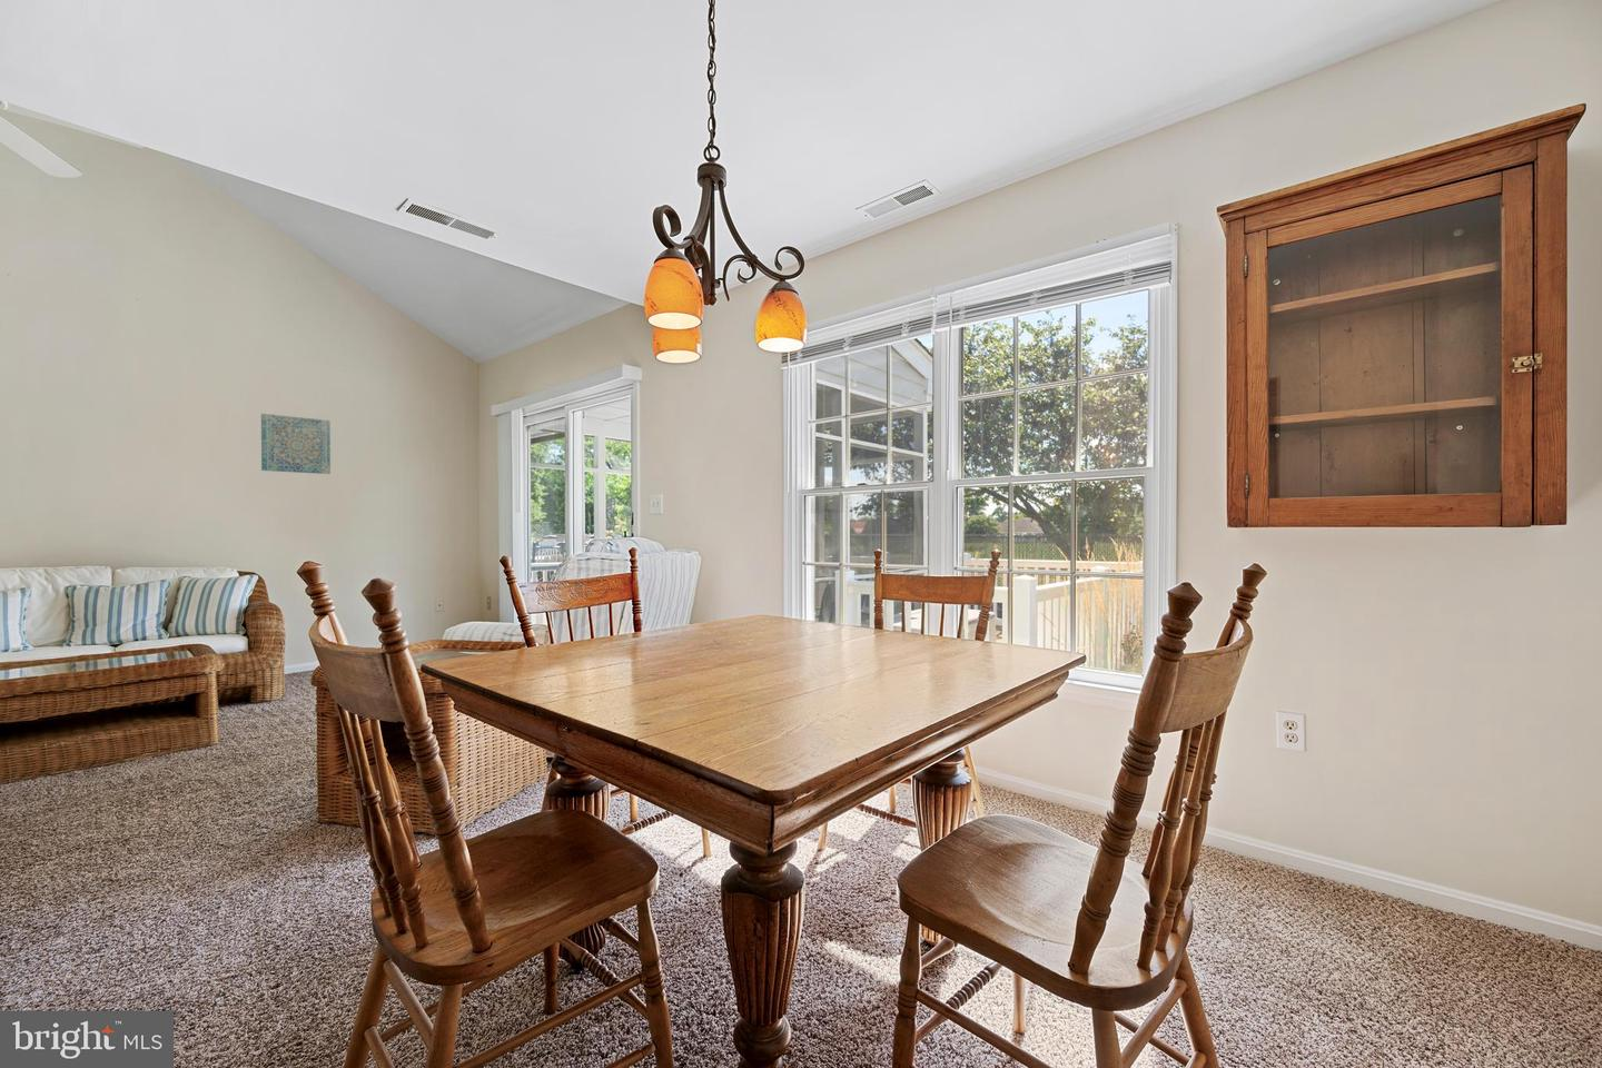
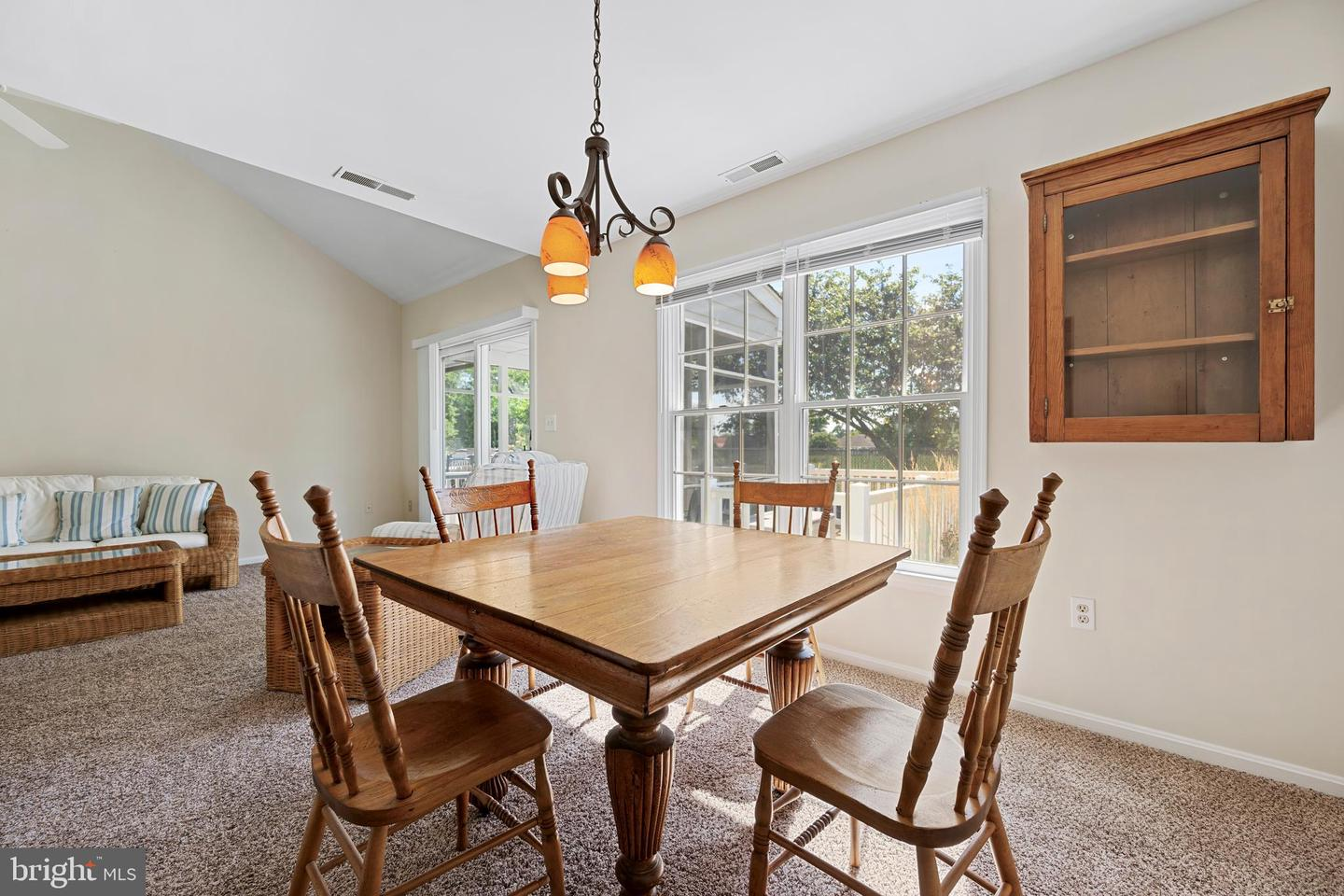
- wall art (296, 443)
